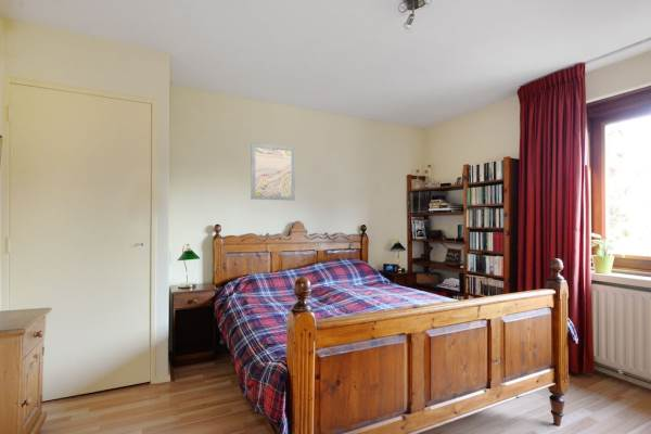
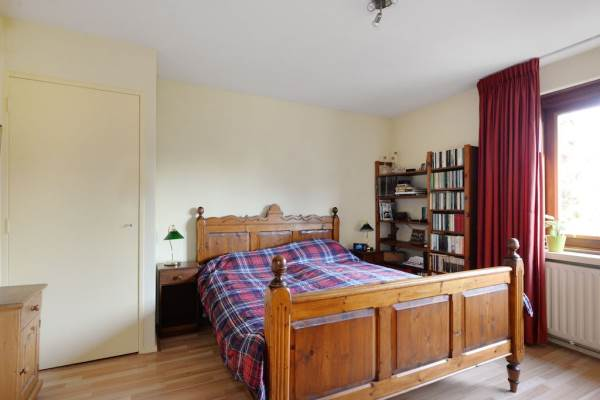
- wall art (273, 173)
